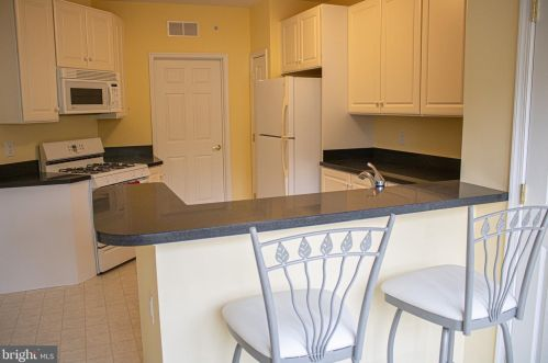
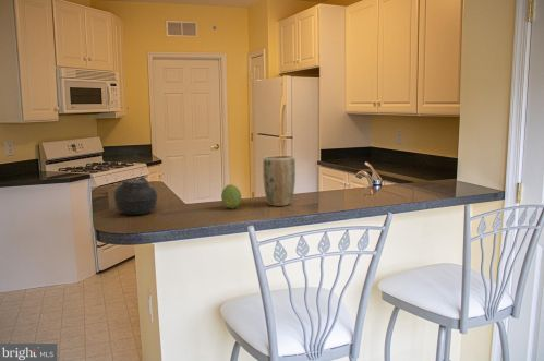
+ fruit (231, 196)
+ plant pot (279, 180)
+ teapot (136, 195)
